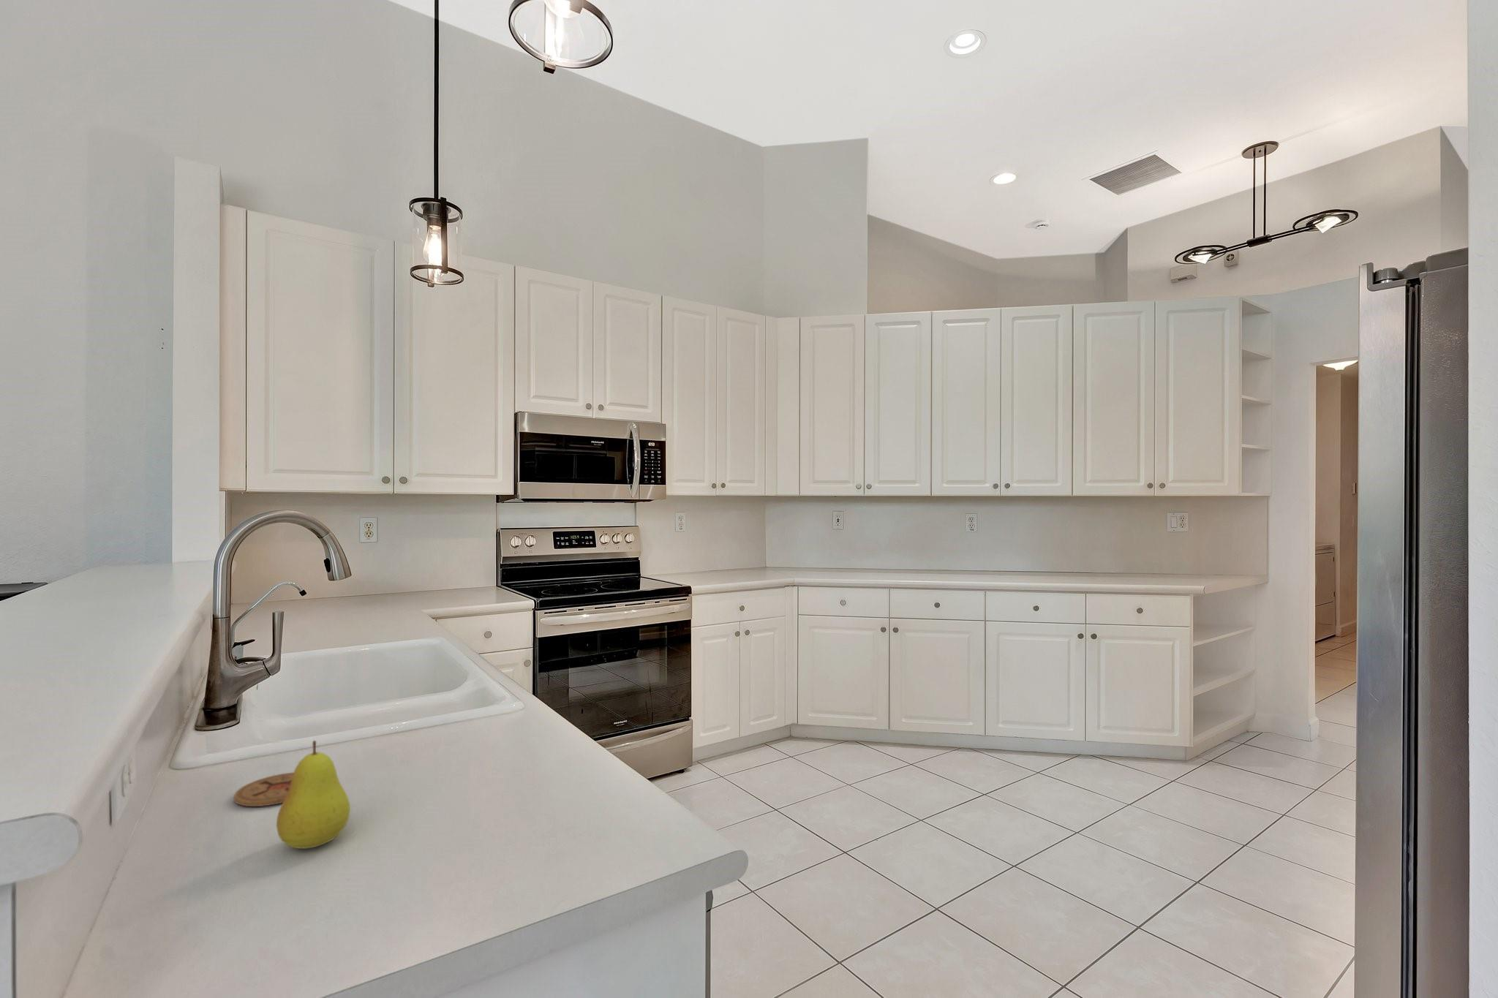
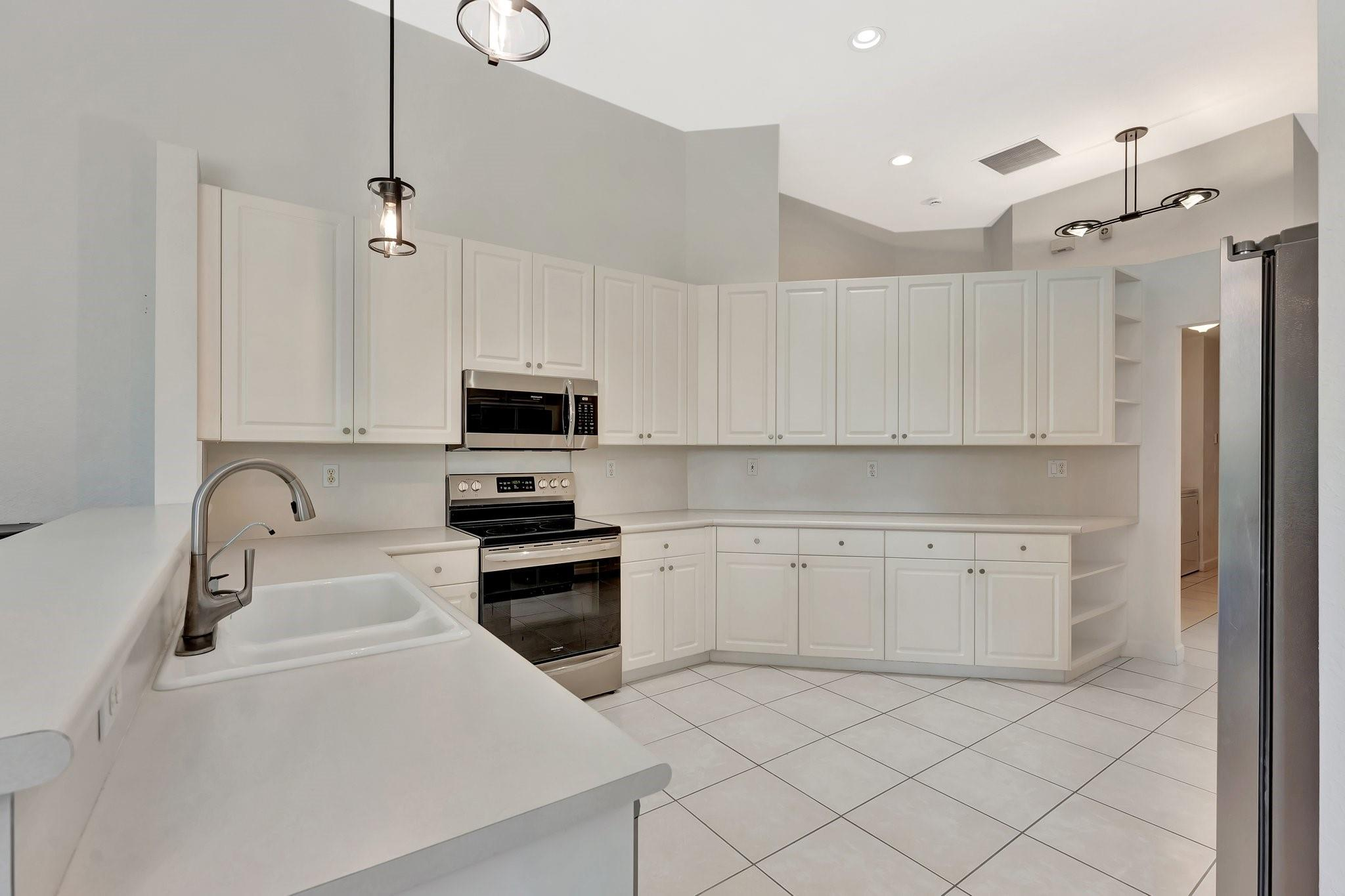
- coaster (278, 789)
- fruit (314, 791)
